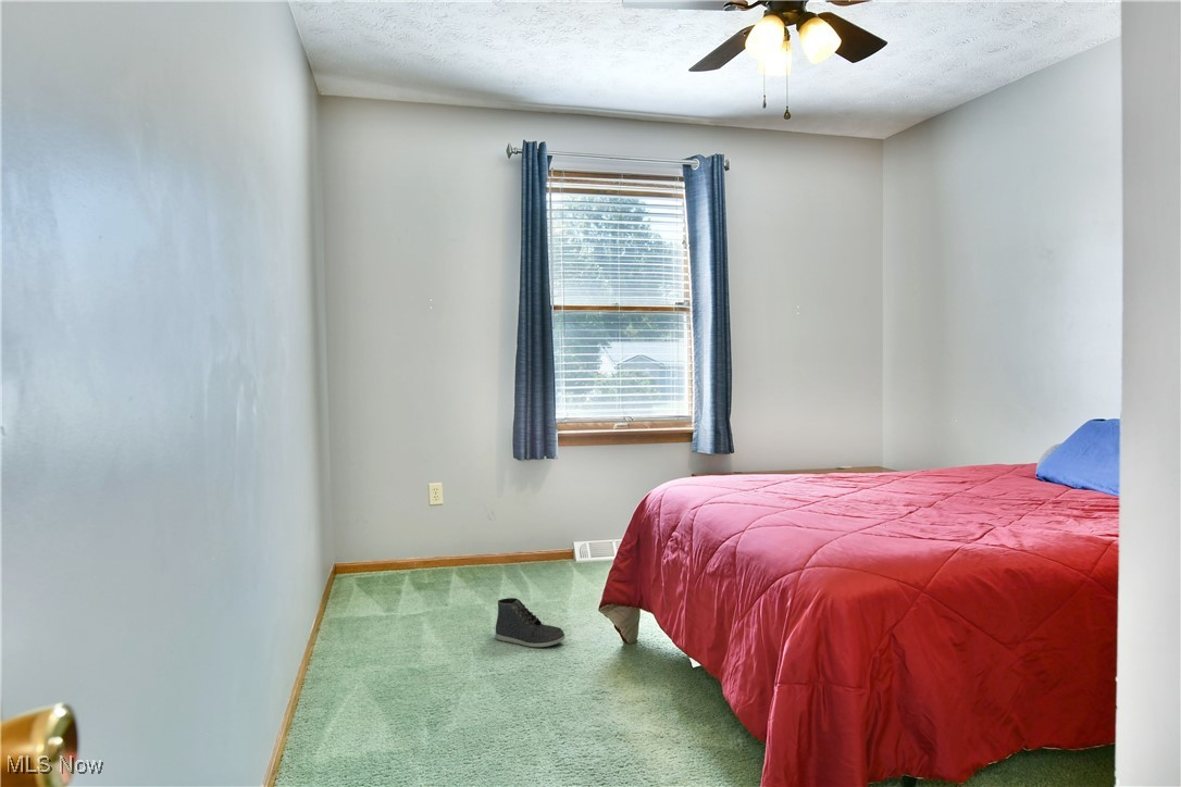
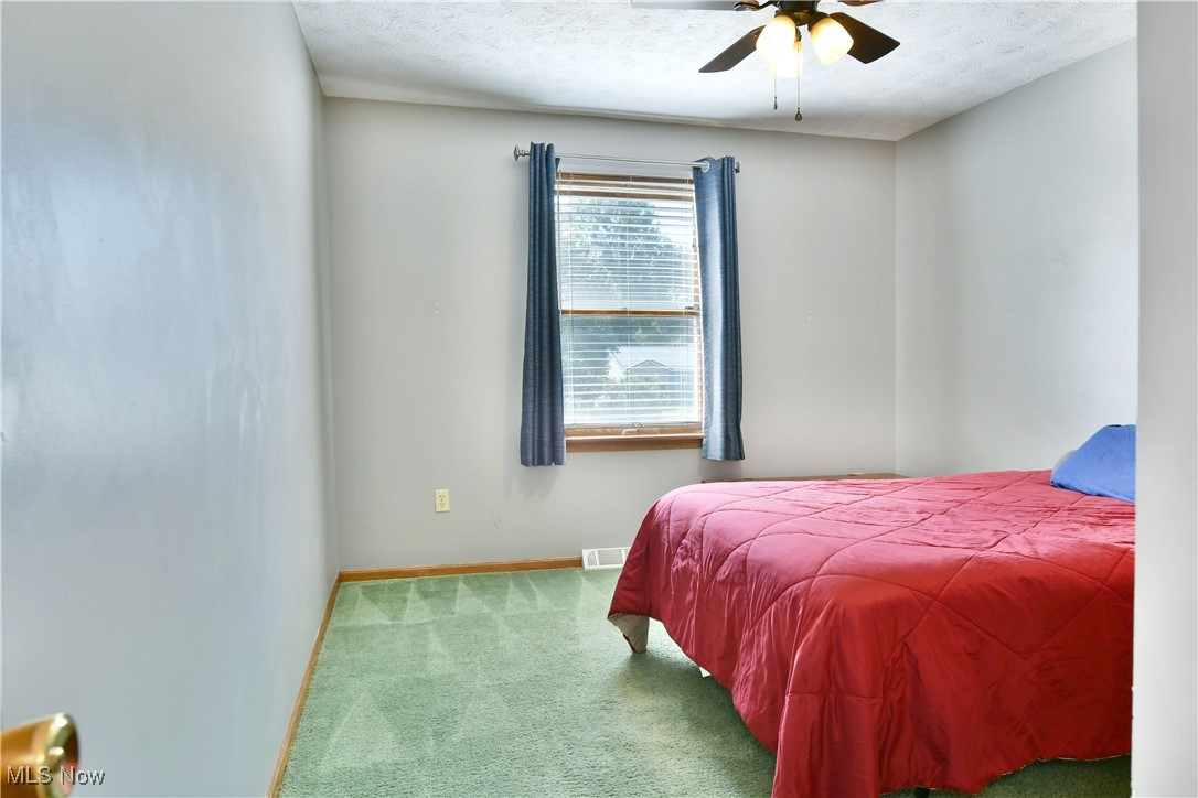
- sneaker (529, 621)
